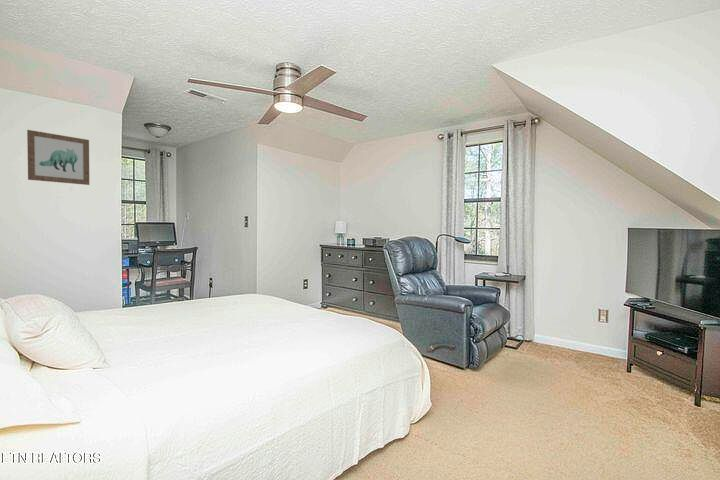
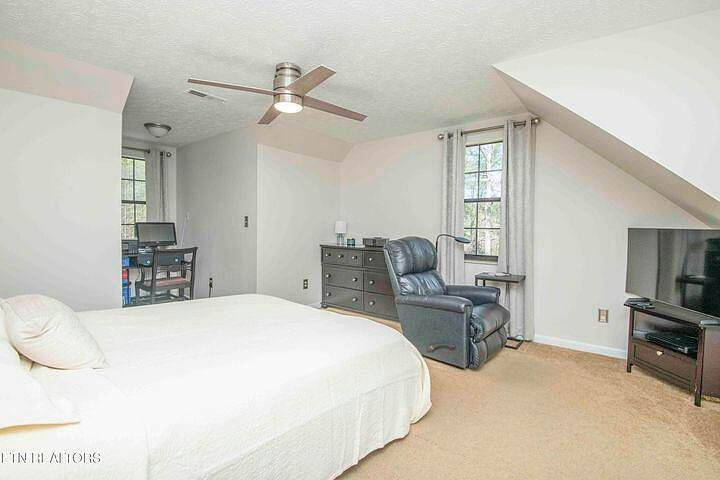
- wall art (59, 158)
